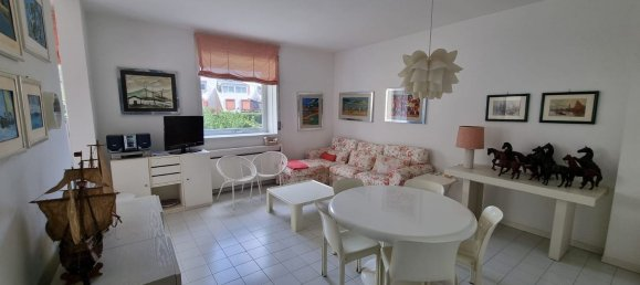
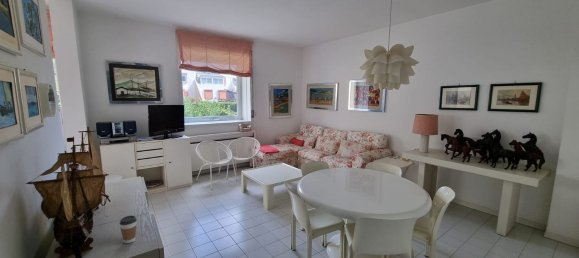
+ coffee cup (128, 229)
